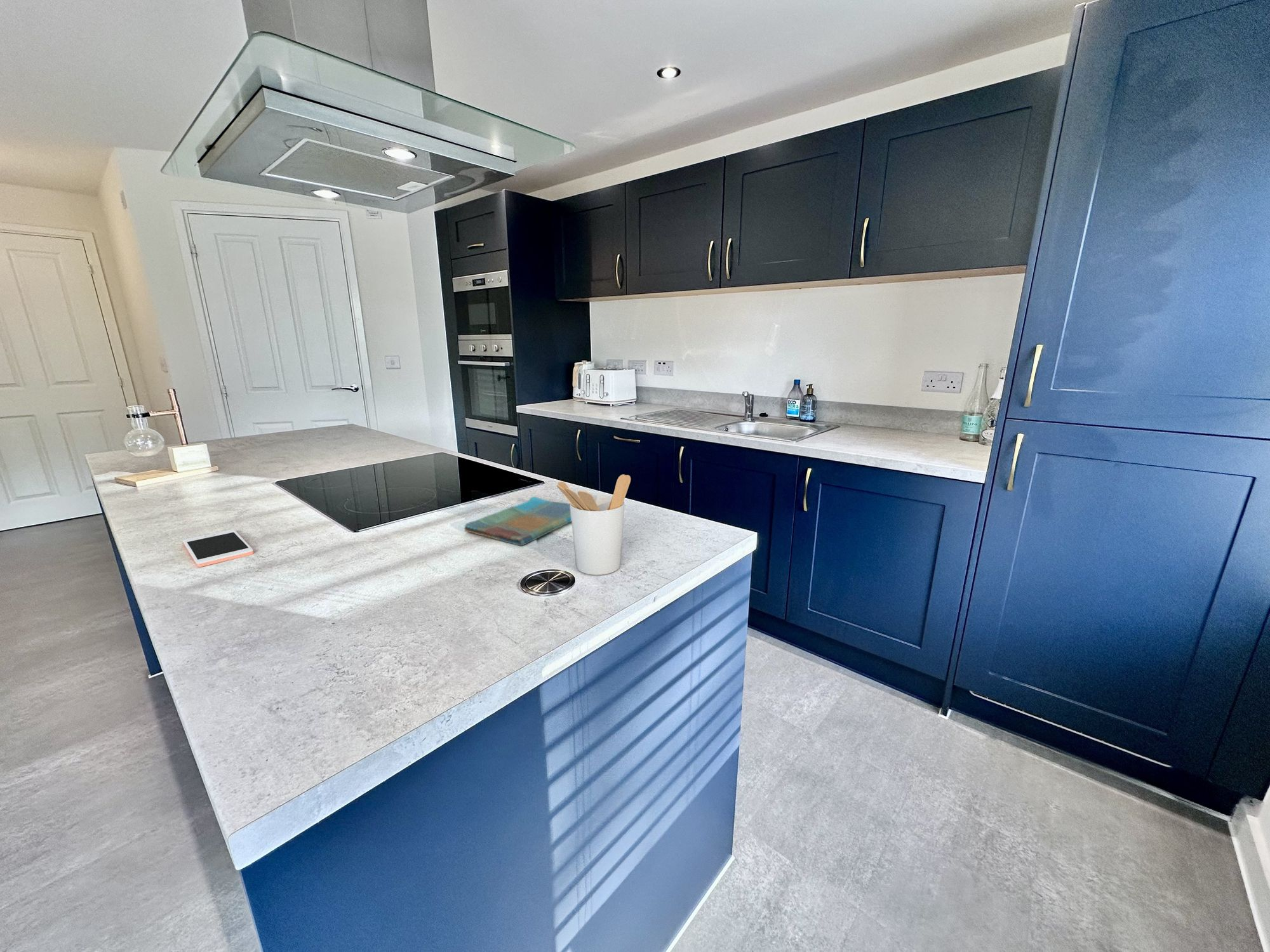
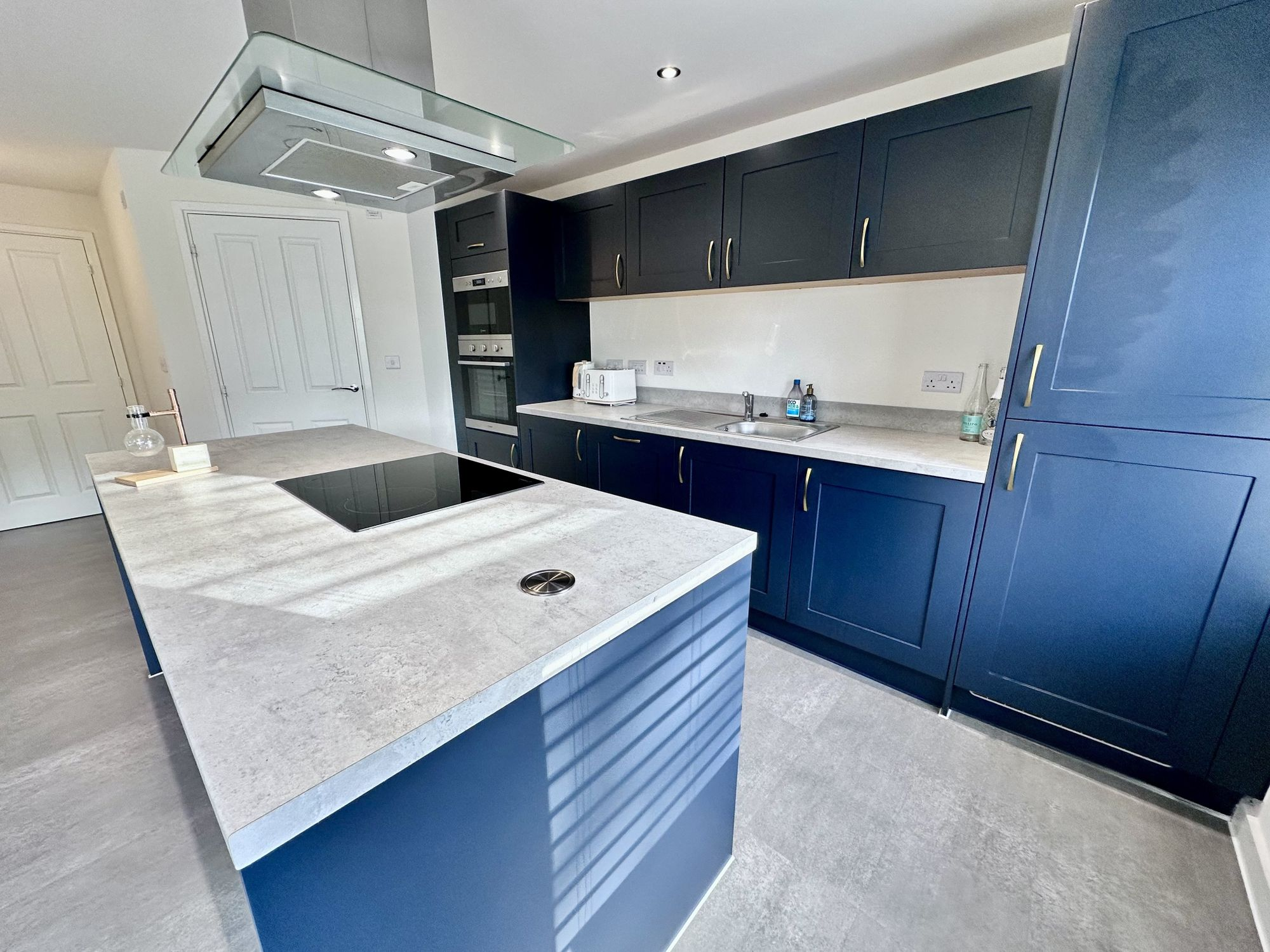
- dish towel (528, 518)
- cell phone (217, 546)
- utensil holder (591, 524)
